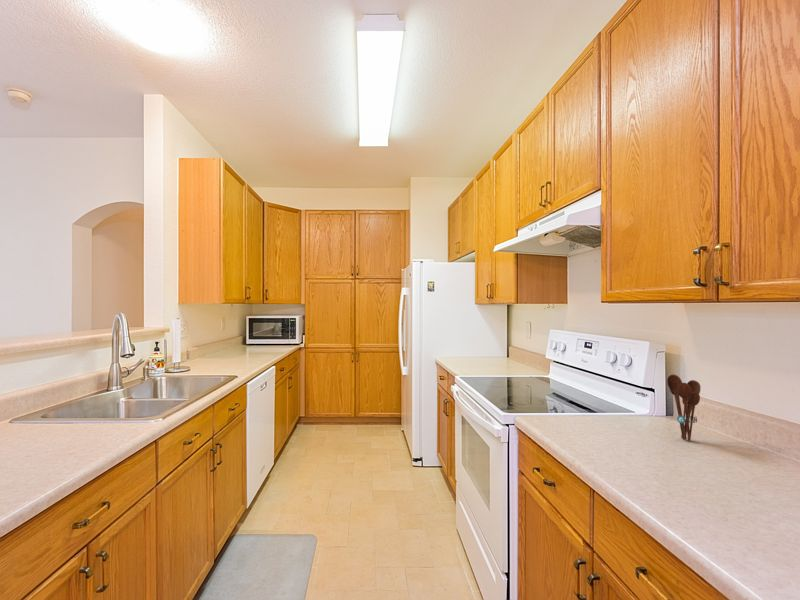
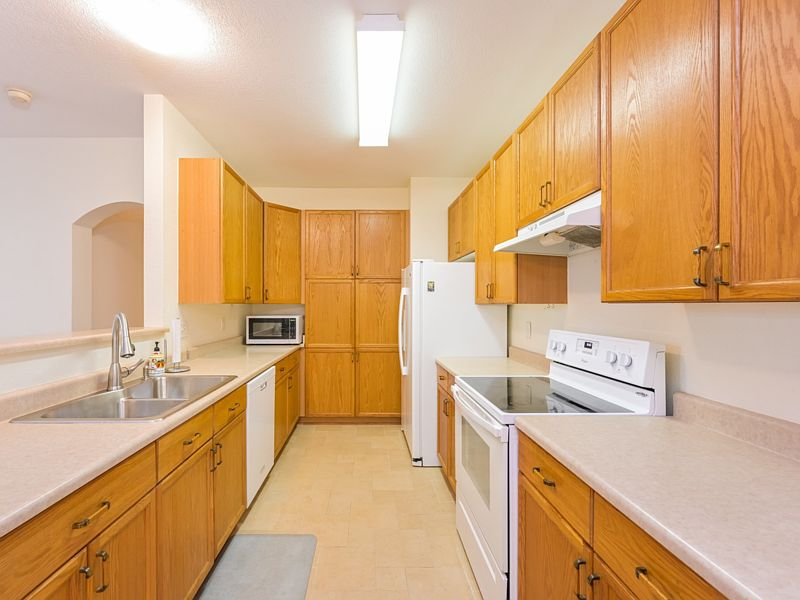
- utensil holder (684, 406)
